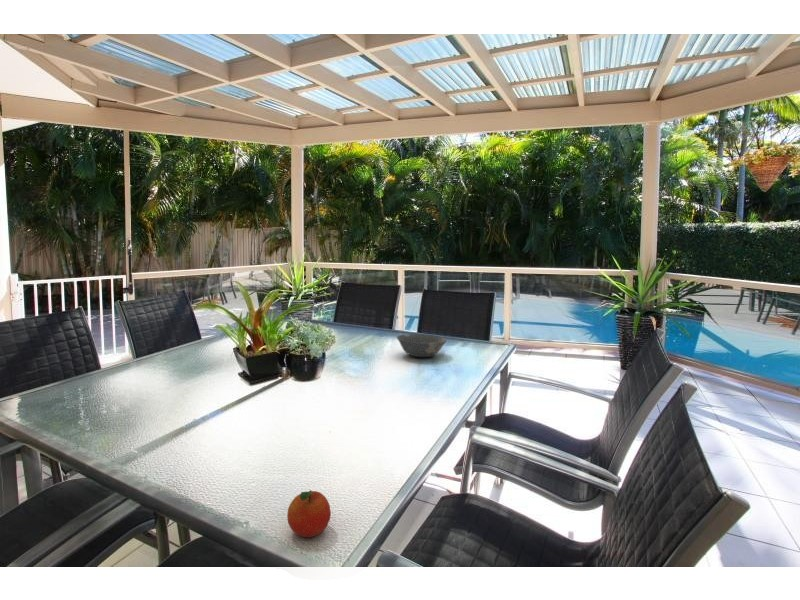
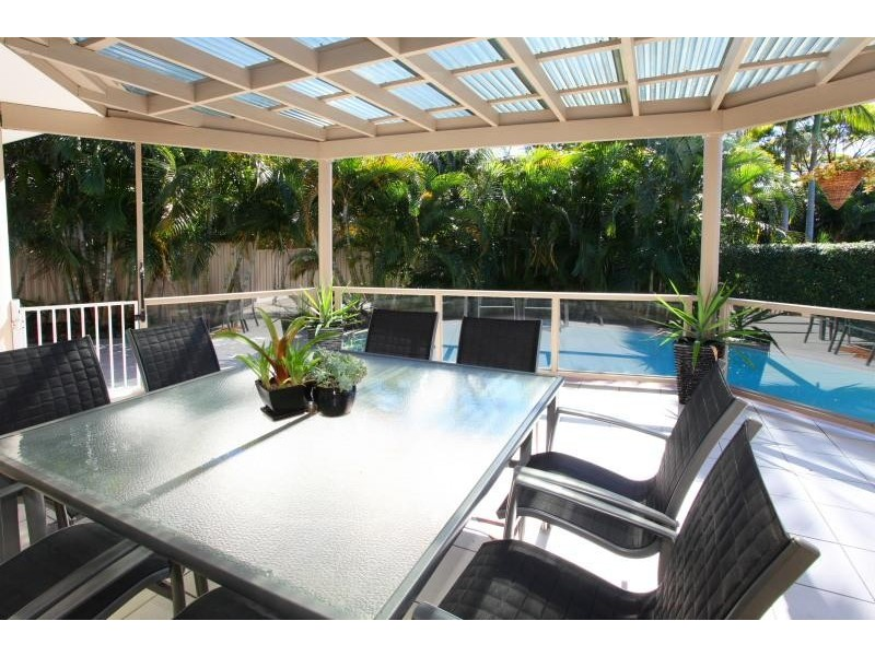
- bowl (421, 346)
- fruit (309, 510)
